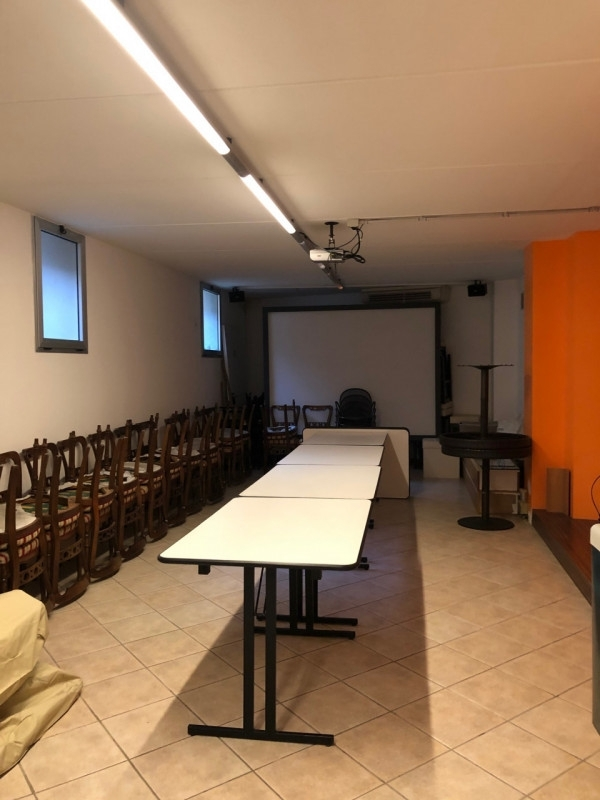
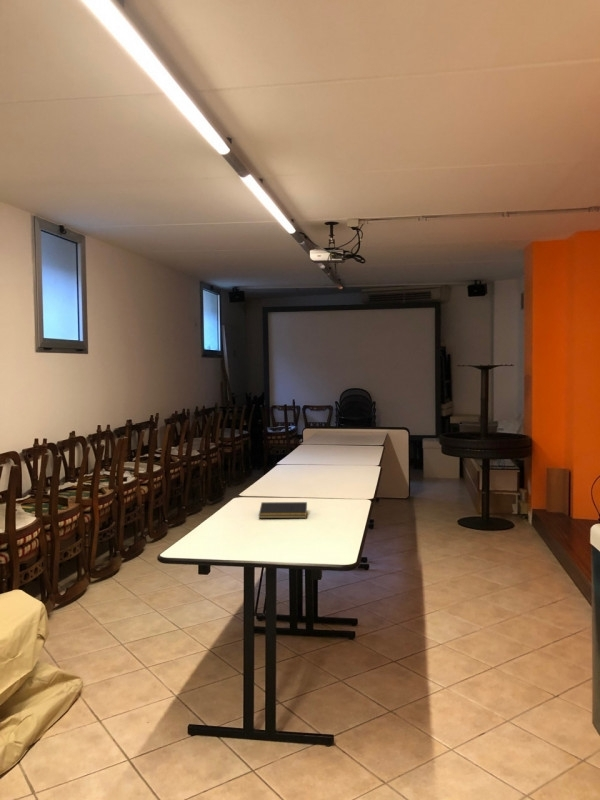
+ notepad (283, 510)
